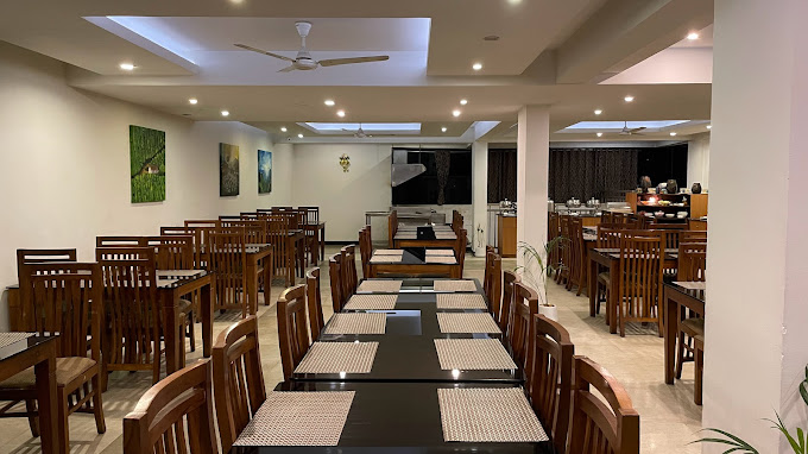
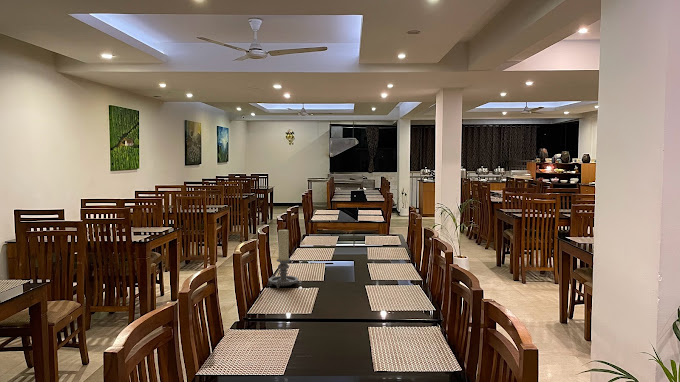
+ candle holder (282, 257)
